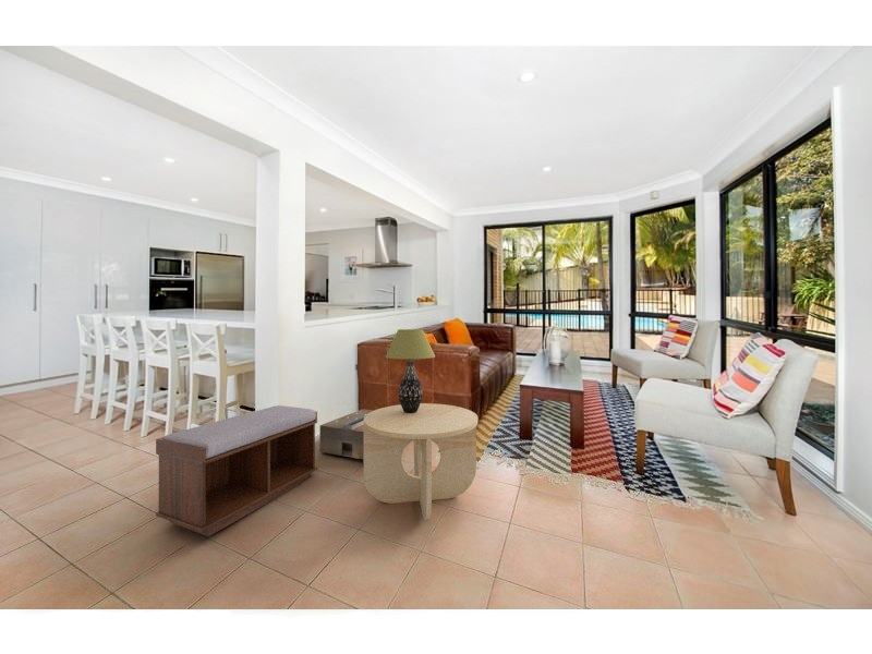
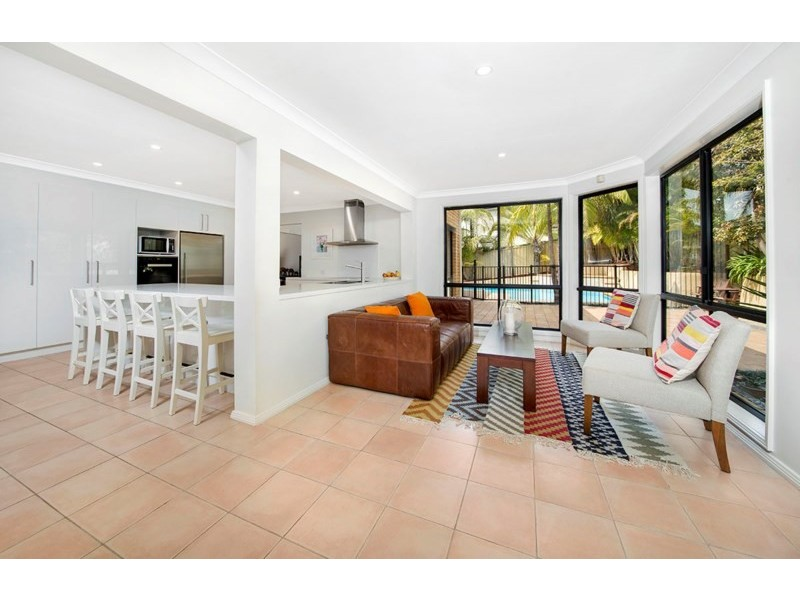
- bench (249, 458)
- side table (420, 458)
- ceiling vent (363, 427)
- table lamp (410, 370)
